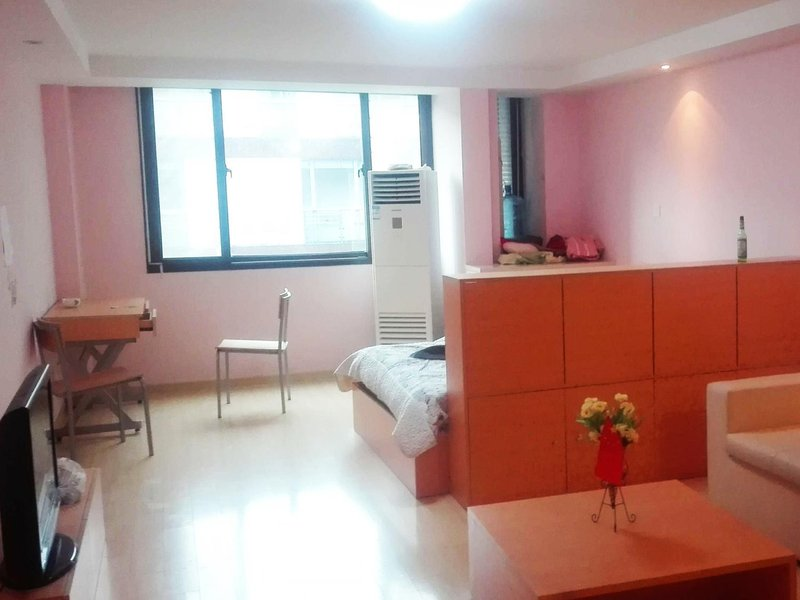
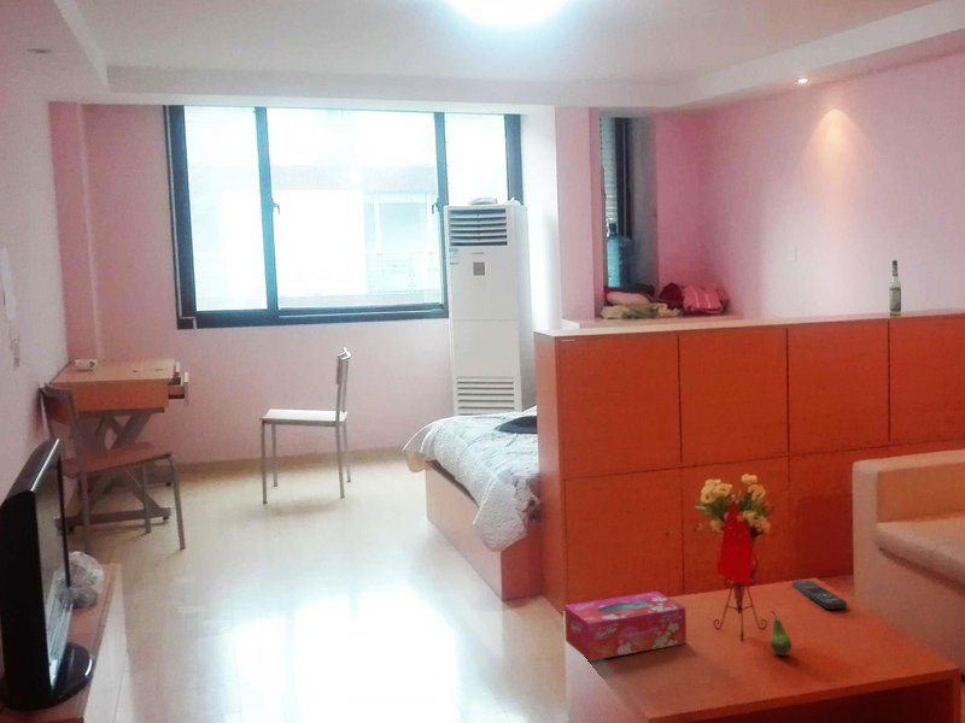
+ fruit (780, 631)
+ tissue box (625, 624)
+ remote control (818, 593)
